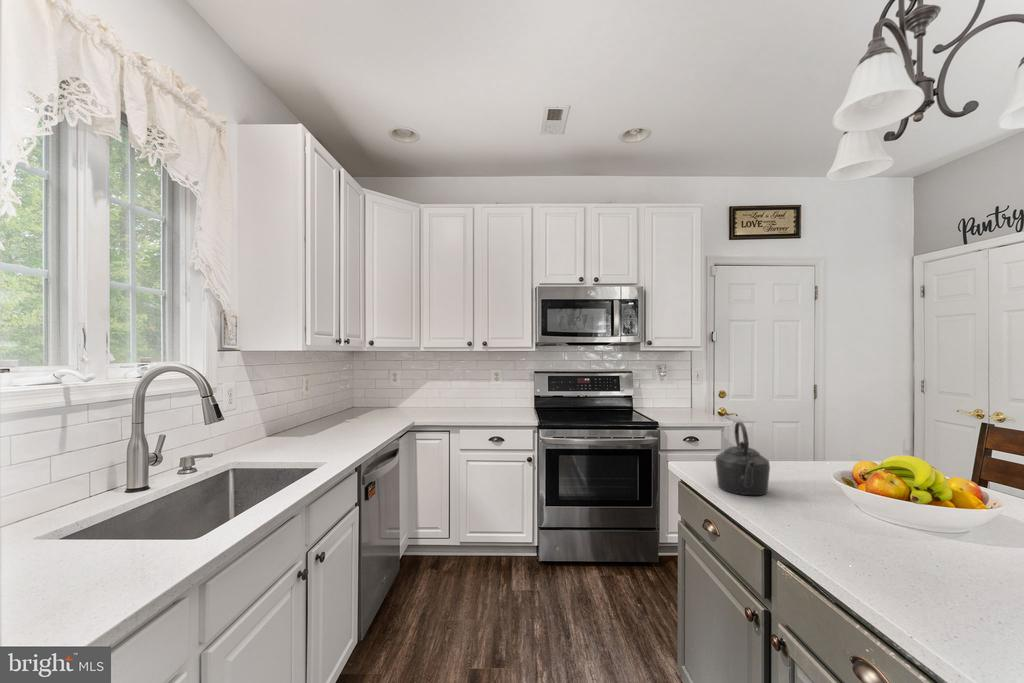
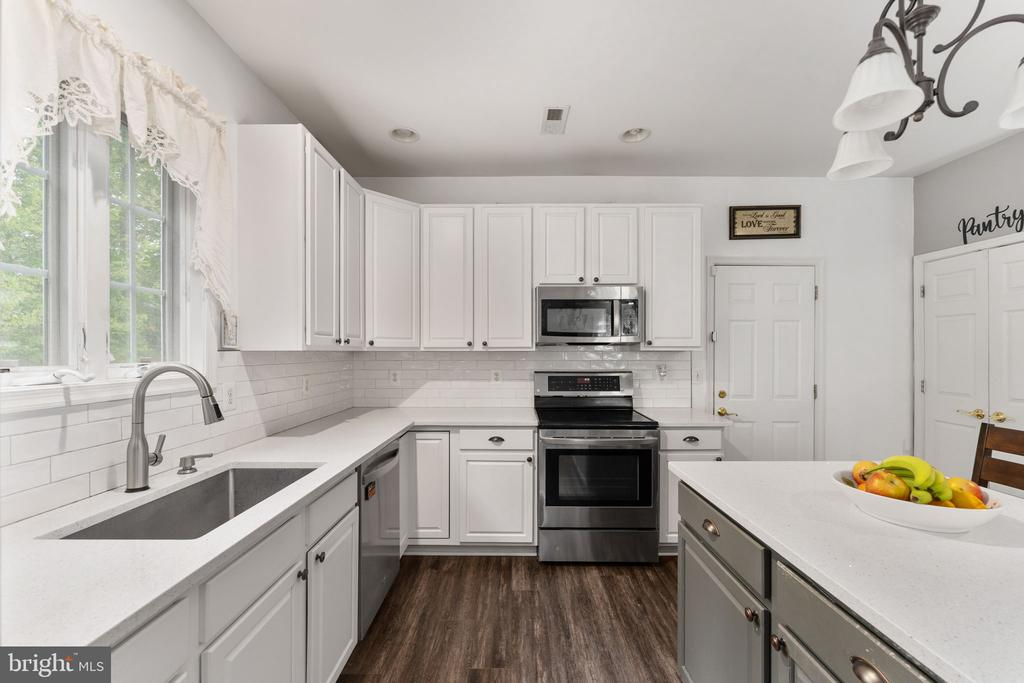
- kettle (744, 458)
